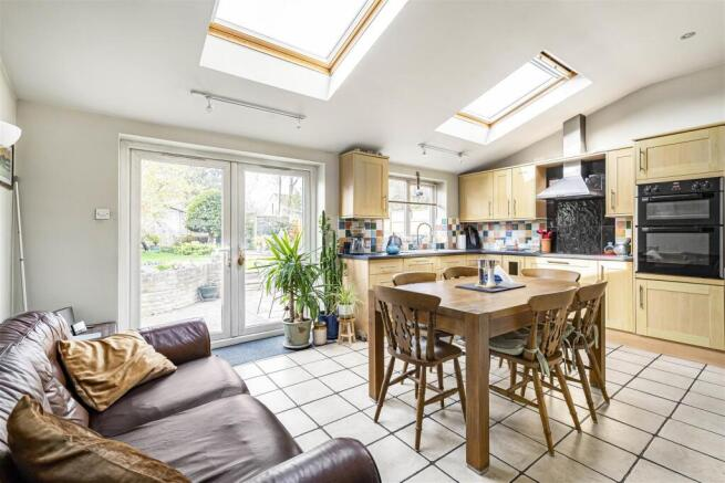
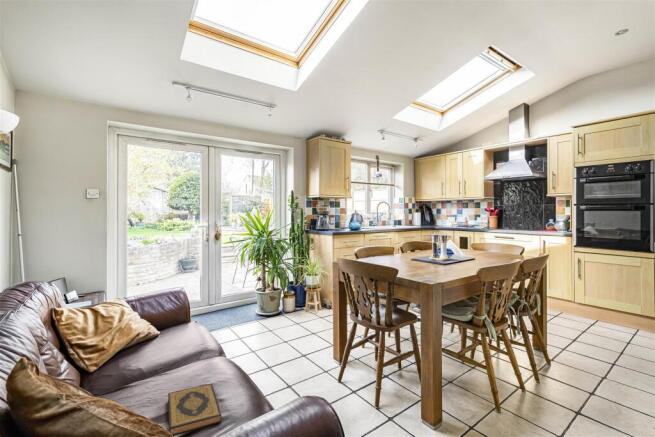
+ hardback book (193, 406)
